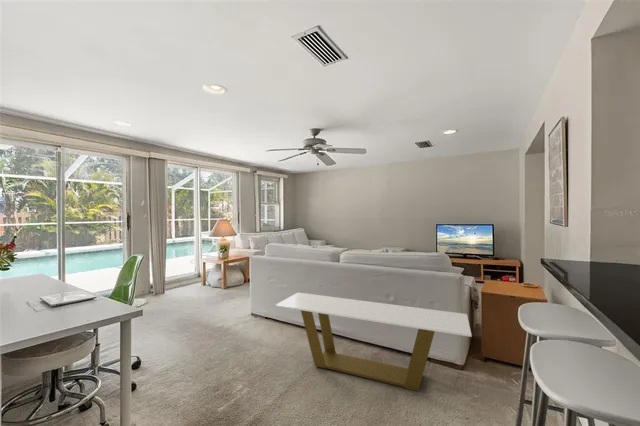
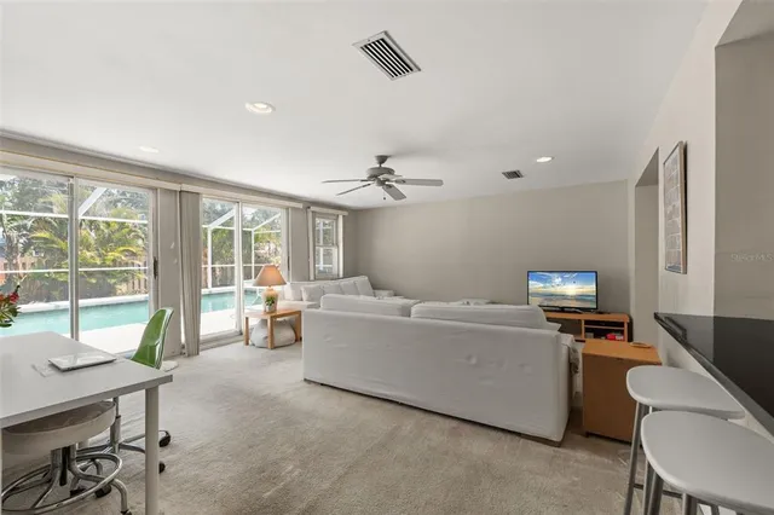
- coffee table (367, 320)
